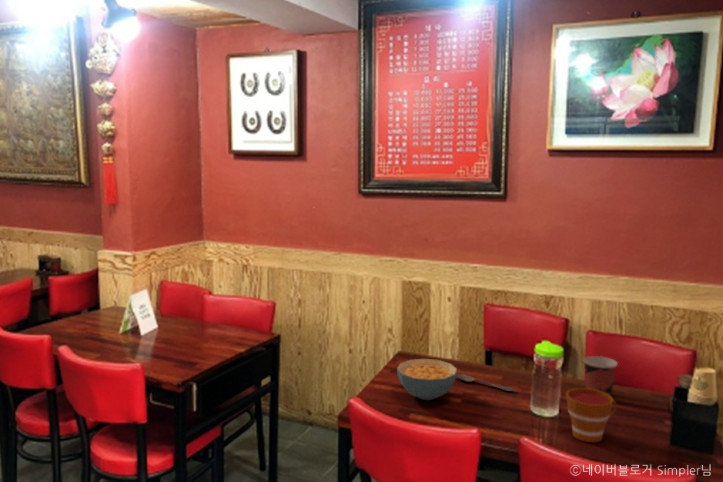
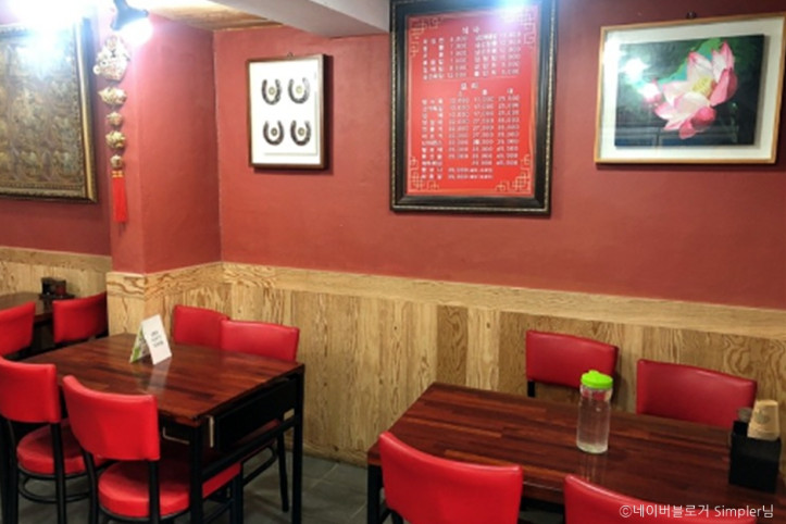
- cereal bowl (426, 382)
- cup (599, 378)
- spoon (484, 382)
- cup (591, 415)
